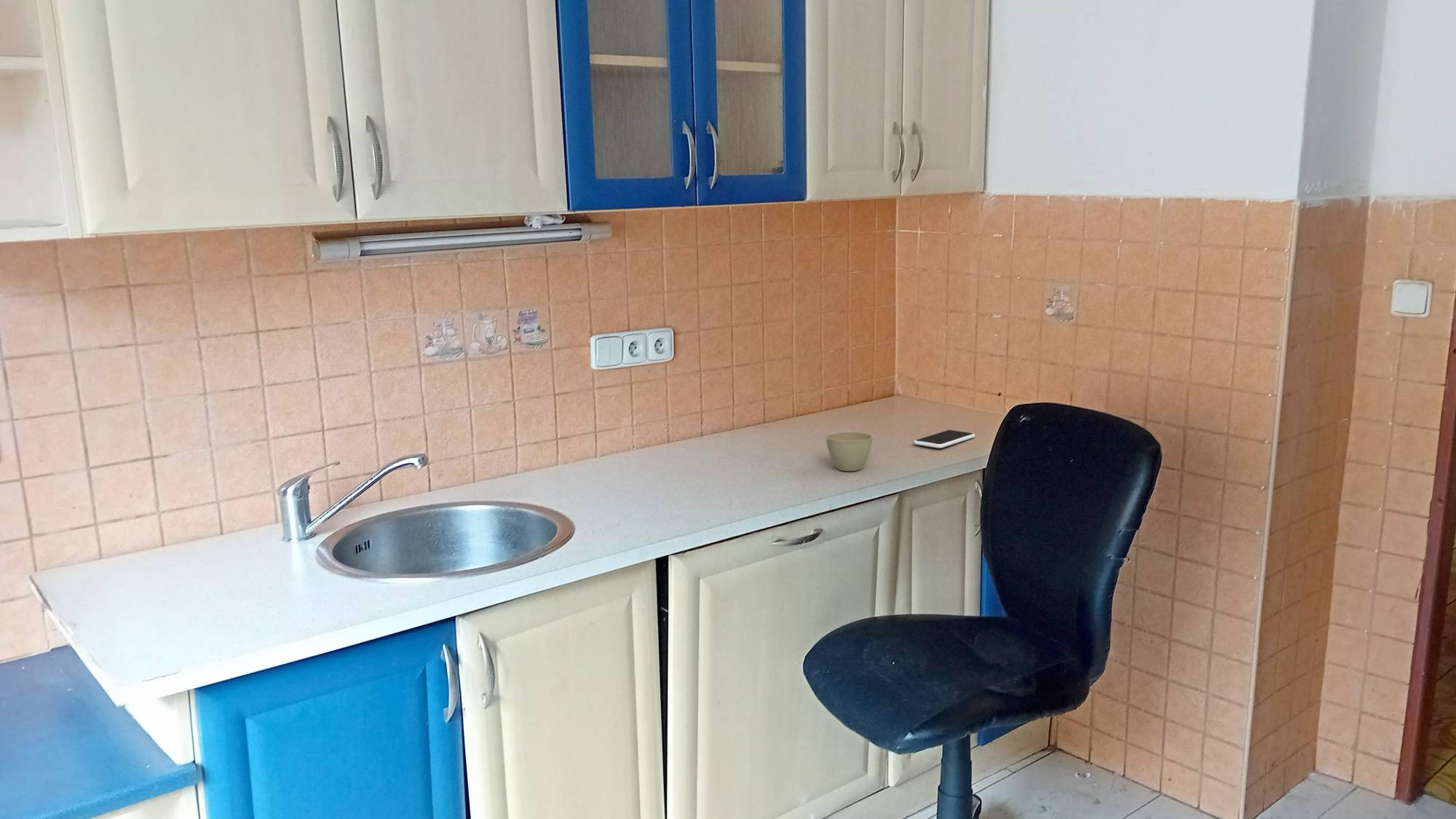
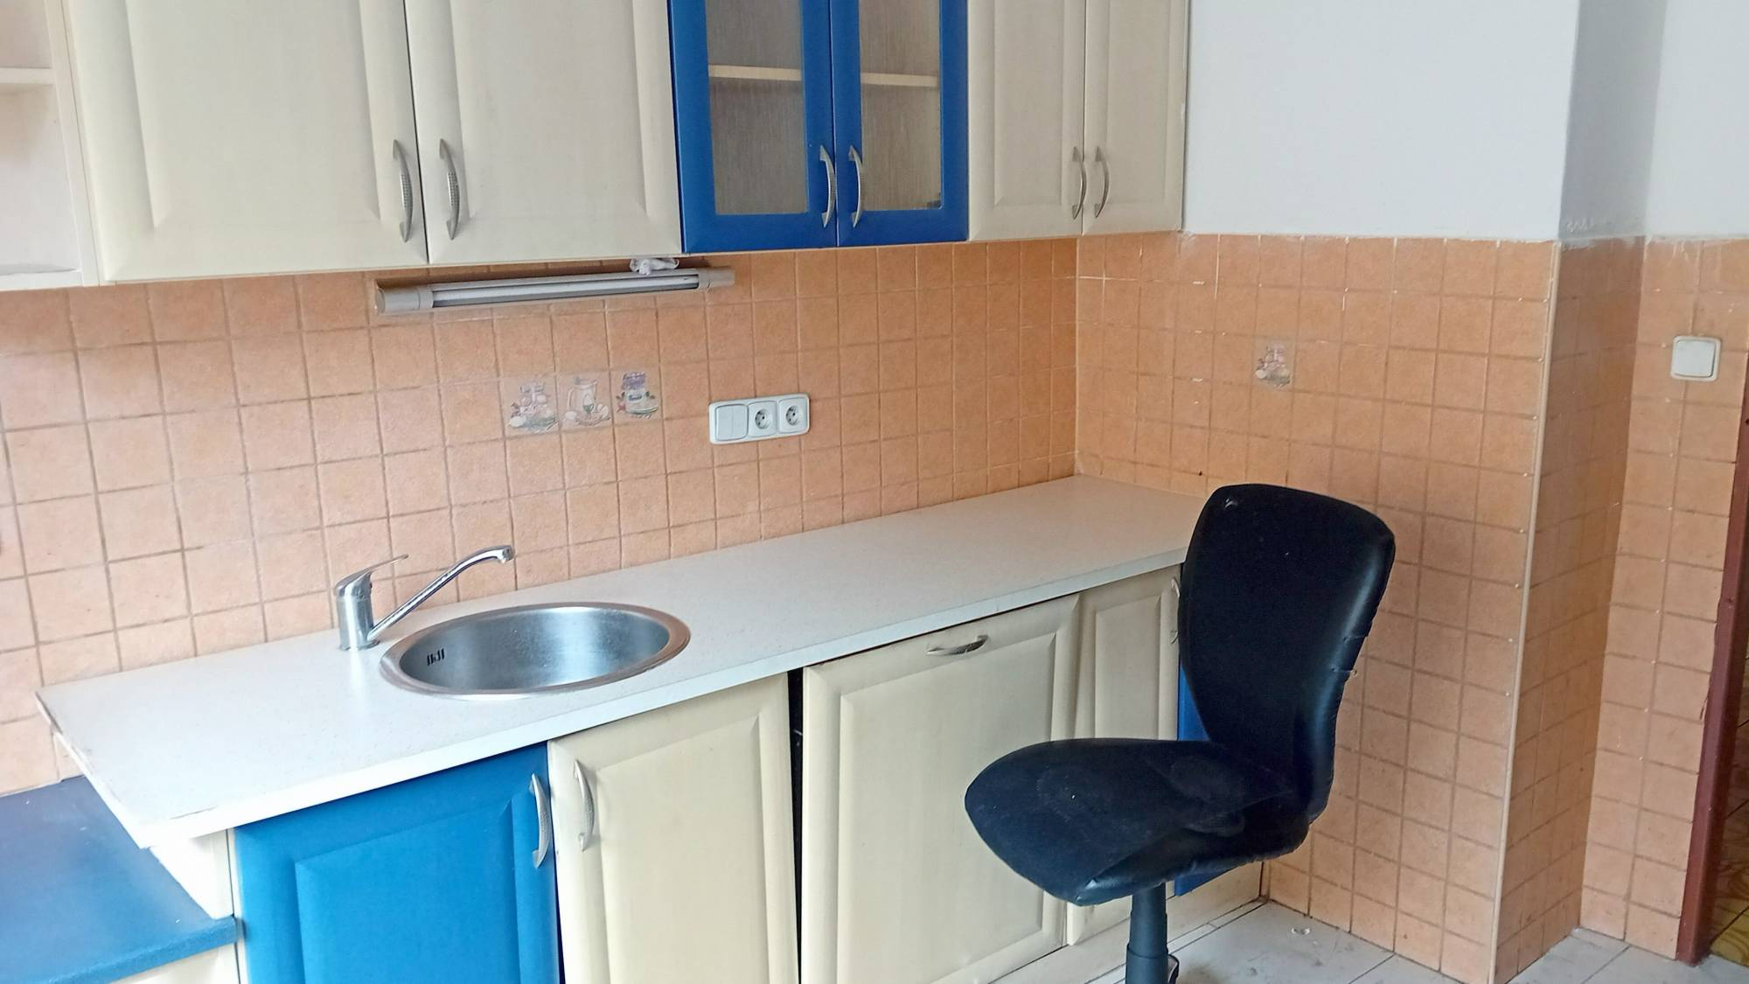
- flower pot (849, 452)
- smartphone (944, 438)
